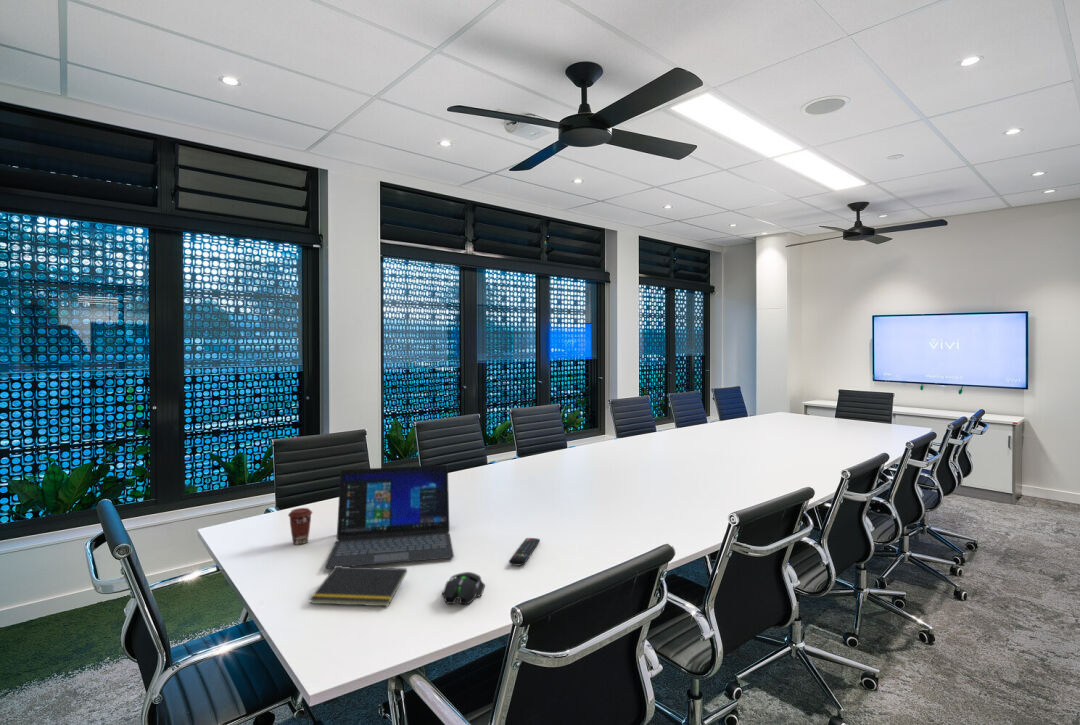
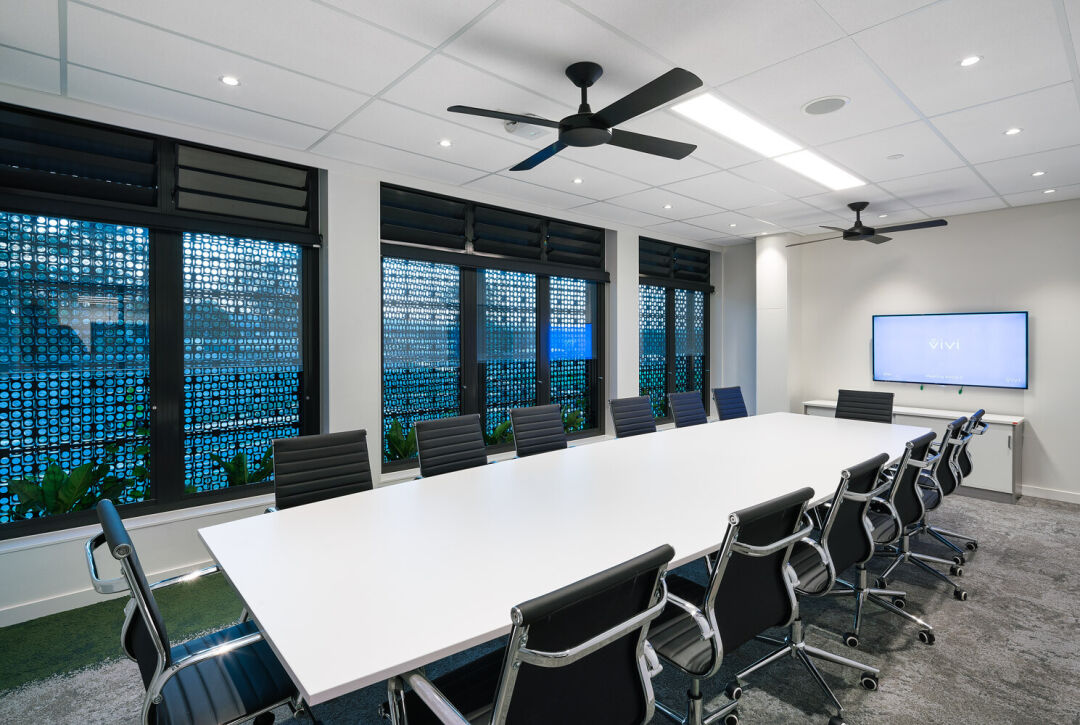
- coffee cup (300, 526)
- laptop (393, 510)
- mouse (462, 585)
- remote control (525, 550)
- notepad (360, 585)
